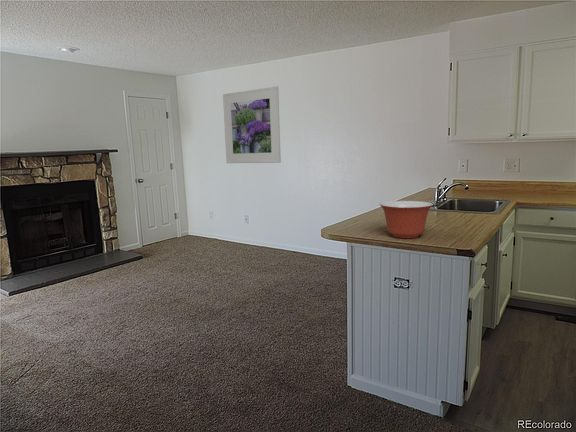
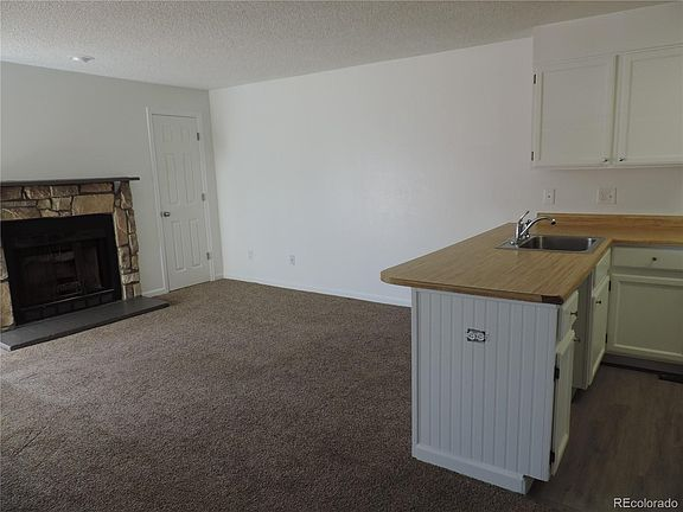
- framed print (250, 127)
- mixing bowl (405, 219)
